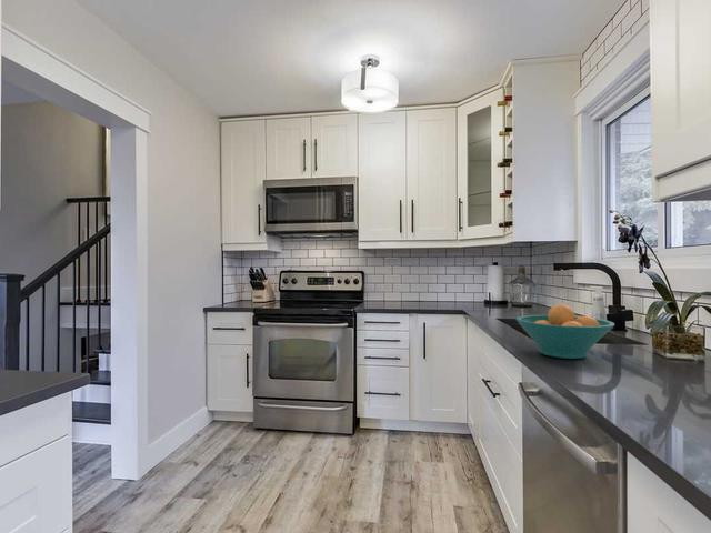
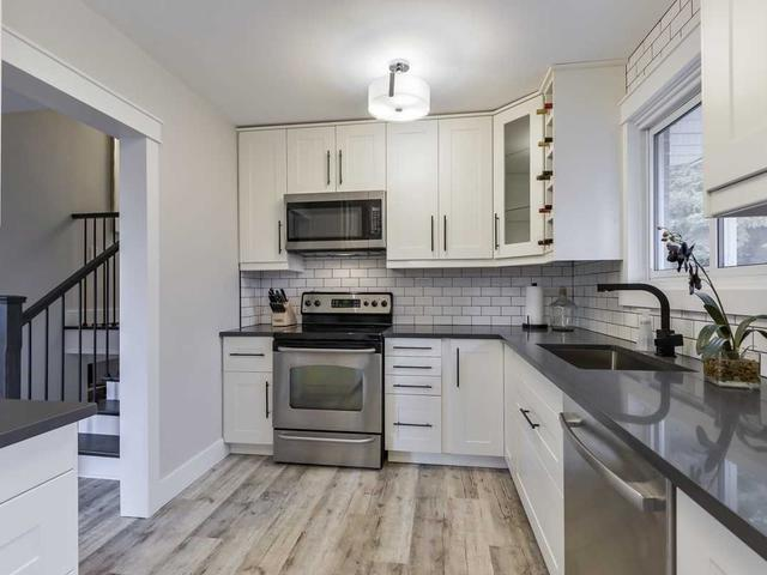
- fruit bowl (562, 329)
